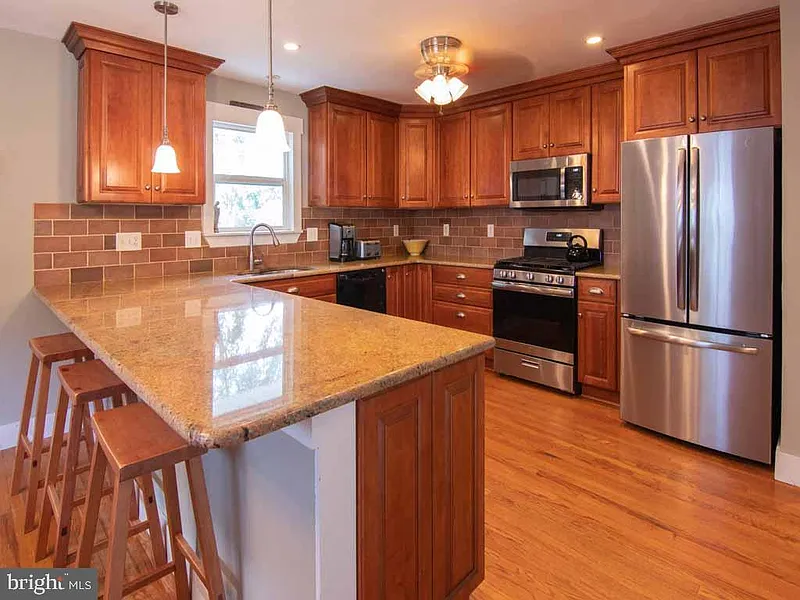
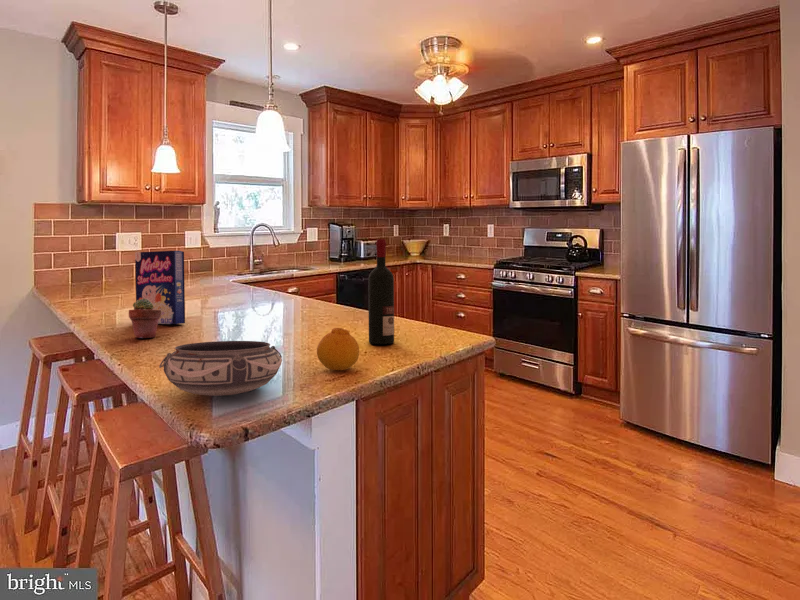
+ alcohol (381, 291)
+ fruit (338, 348)
+ cereal box (159, 287)
+ bowl (224, 369)
+ potted succulent (145, 317)
